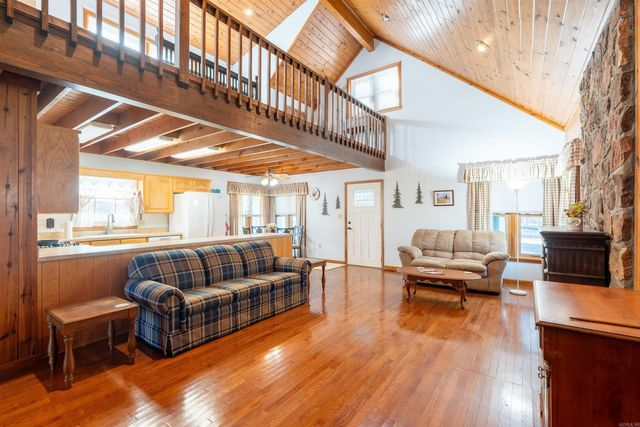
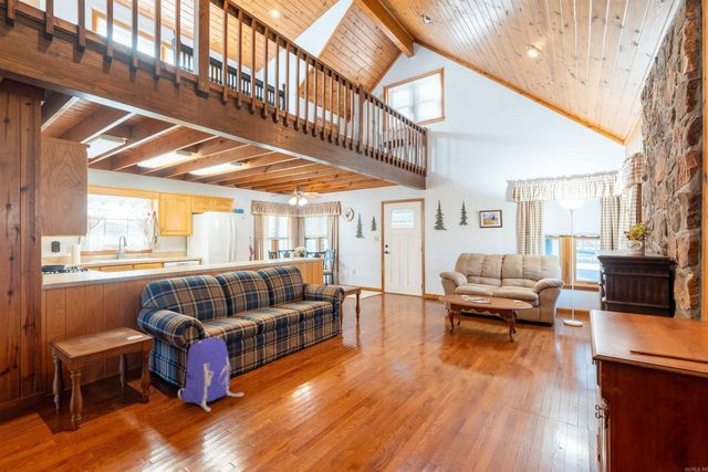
+ backpack (211, 368)
